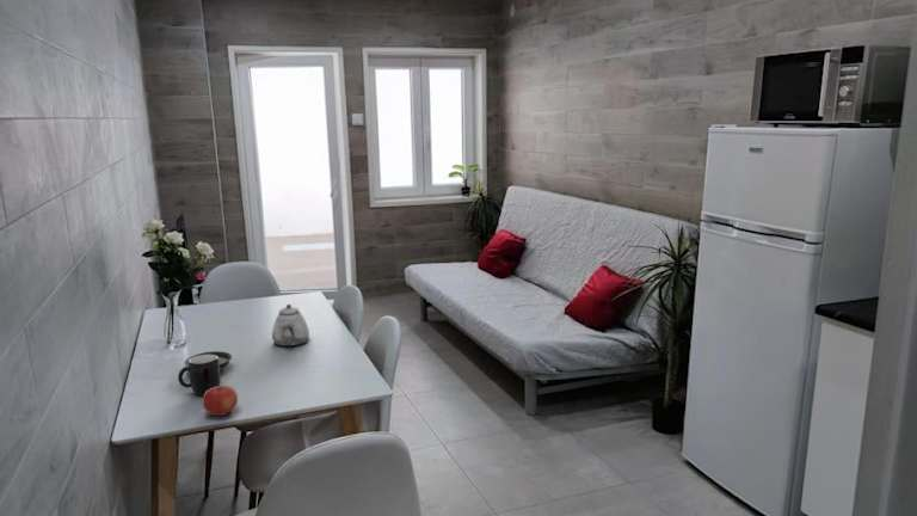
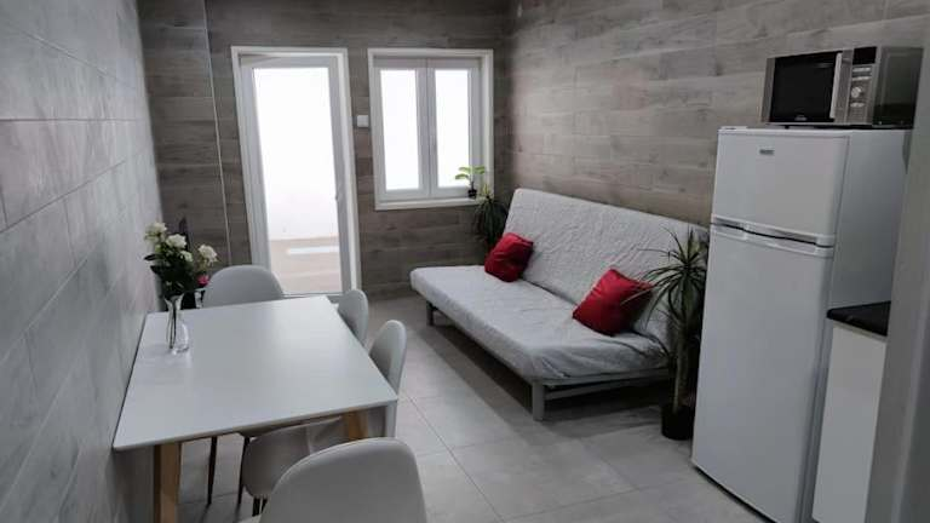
- saucer (219, 363)
- mug (199, 375)
- teapot (289, 324)
- fruit (220, 399)
